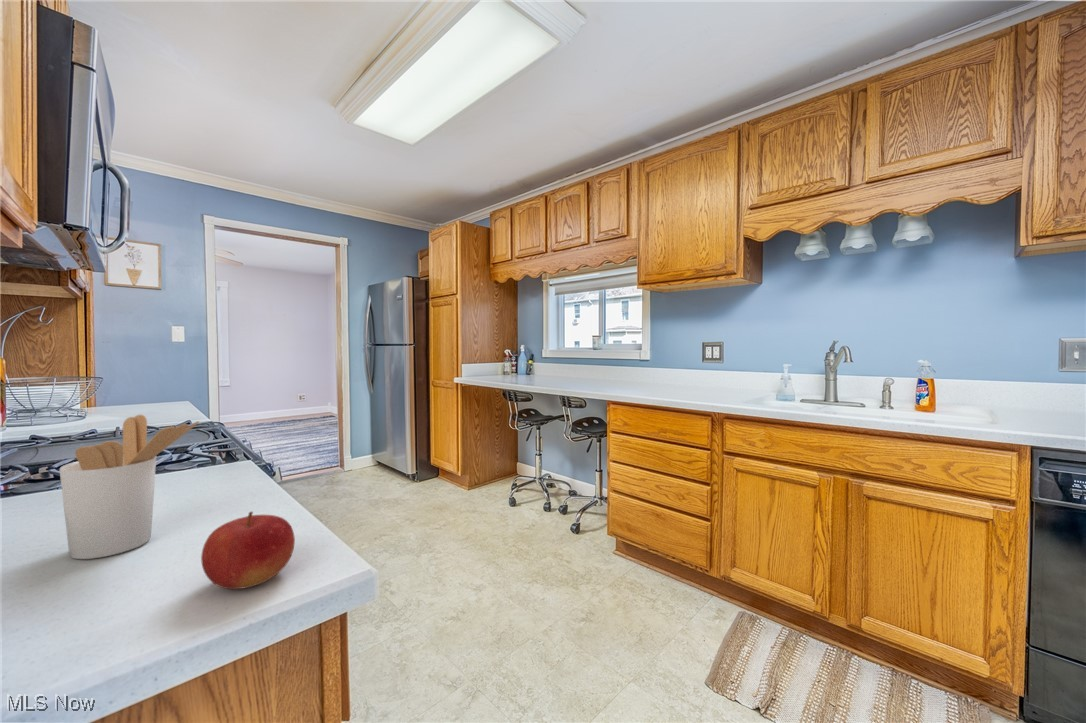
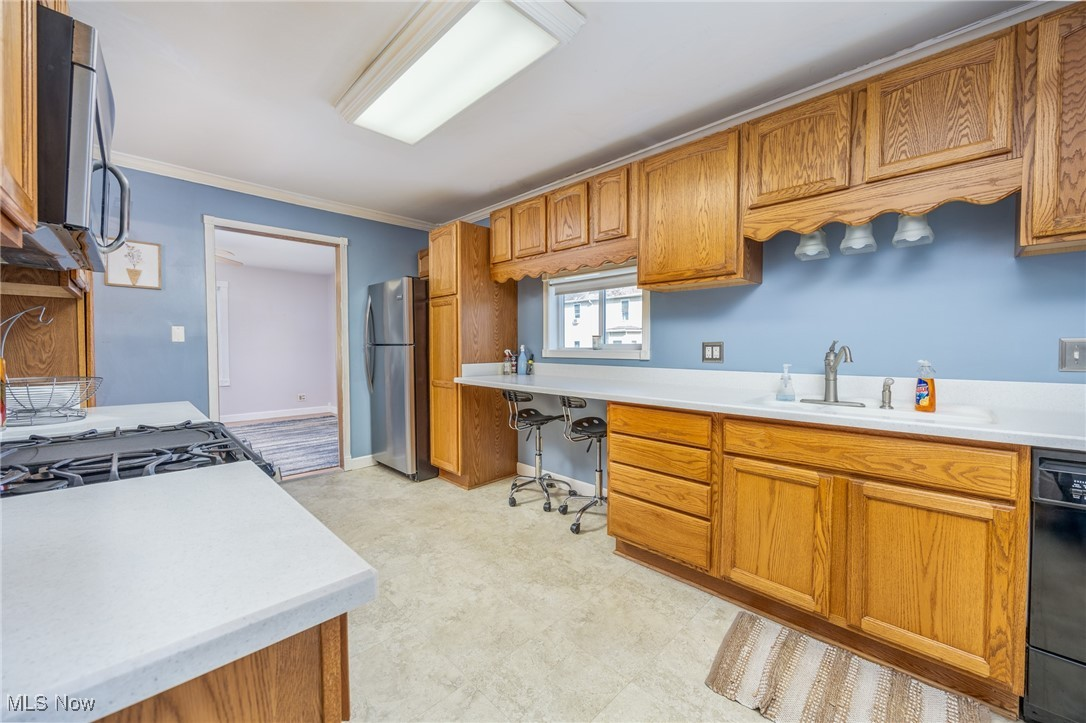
- fruit (250, 546)
- utensil holder (133, 481)
